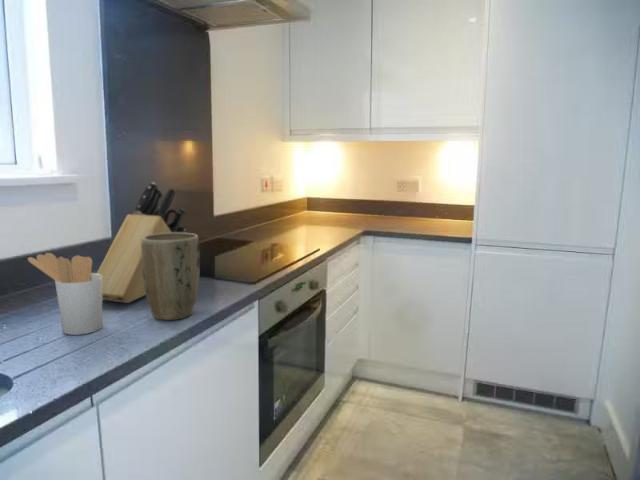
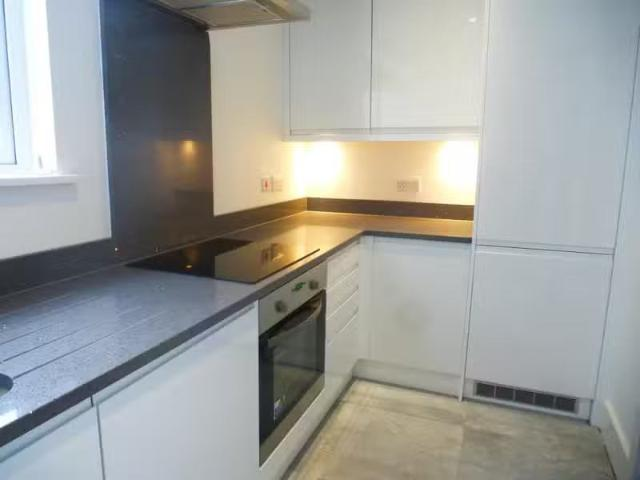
- knife block (142, 237)
- plant pot (172, 275)
- utensil holder (68, 290)
